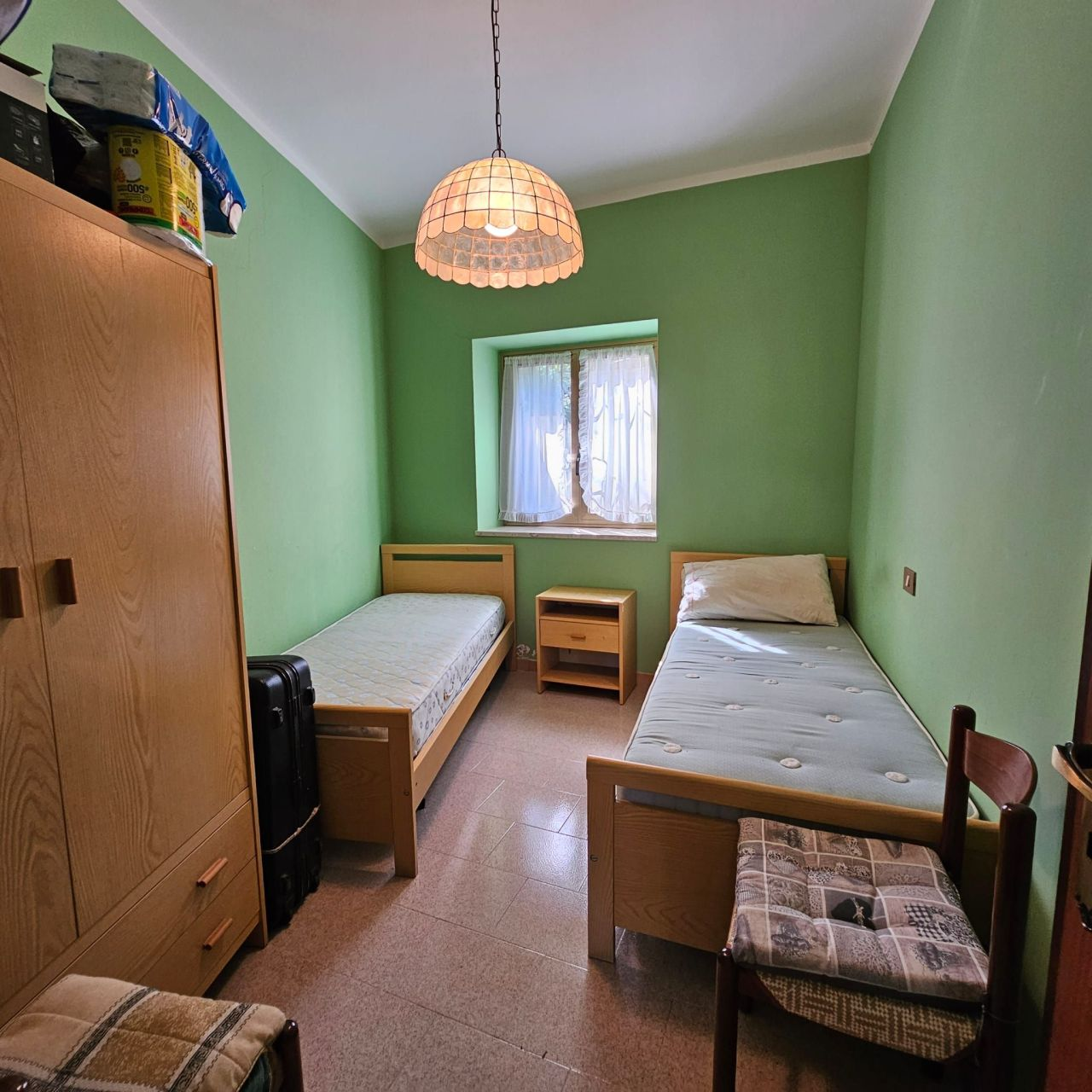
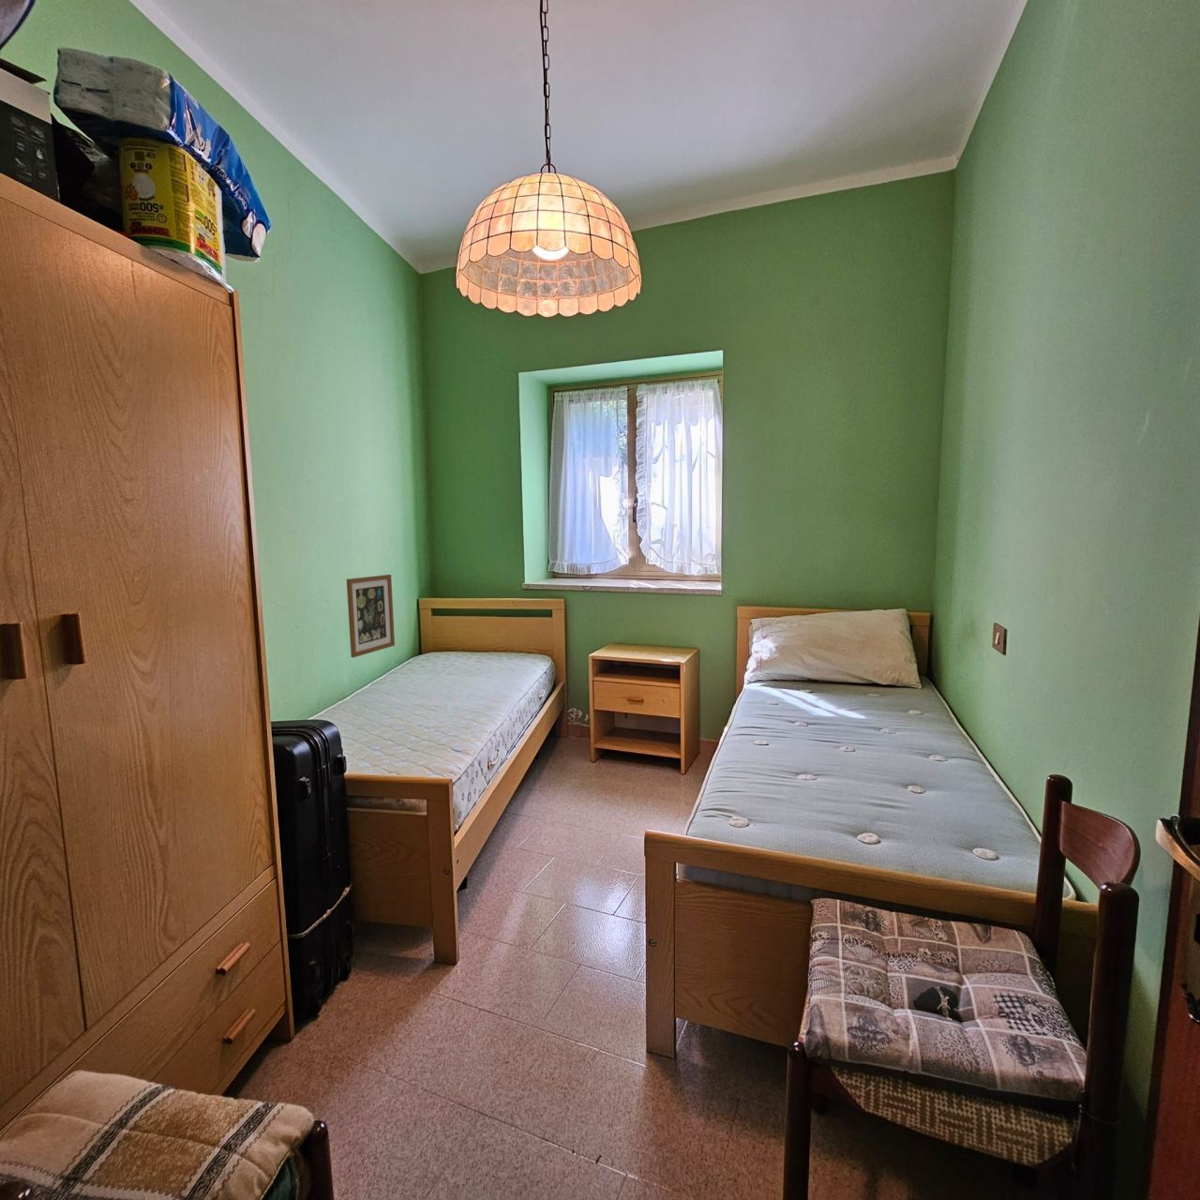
+ wall art (371, 614)
